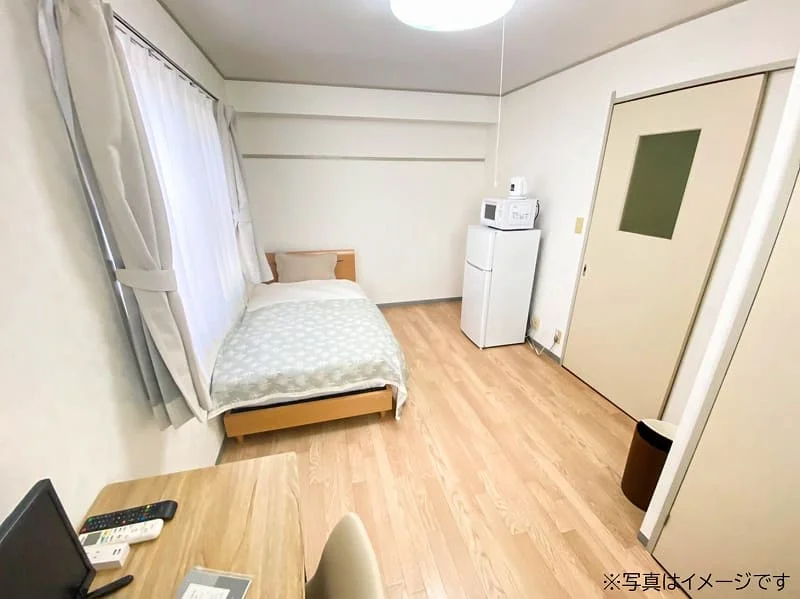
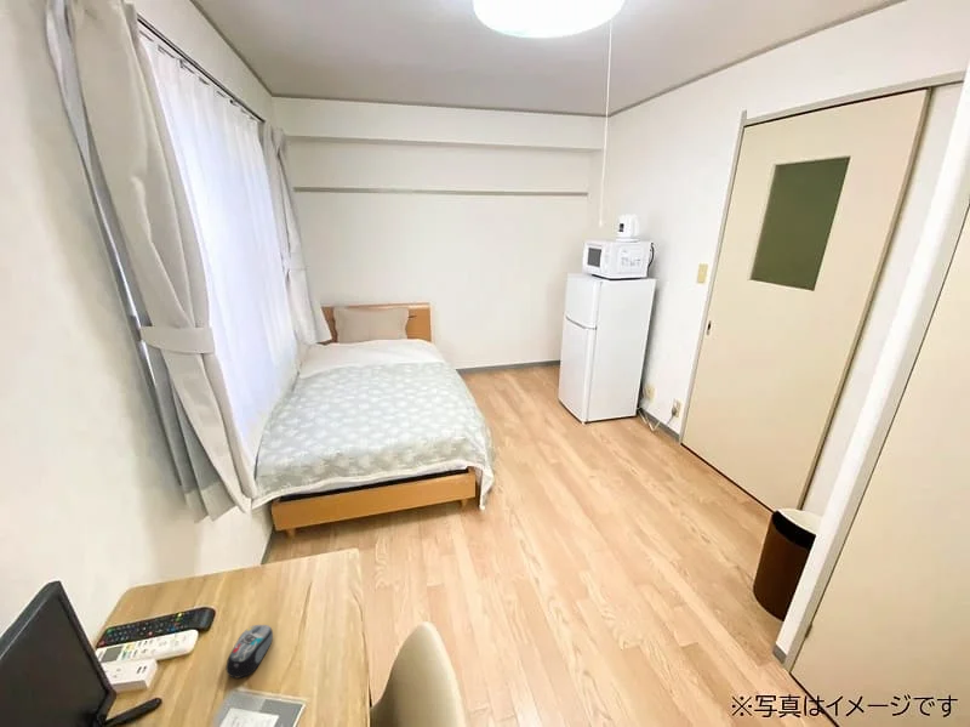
+ computer mouse (249, 646)
